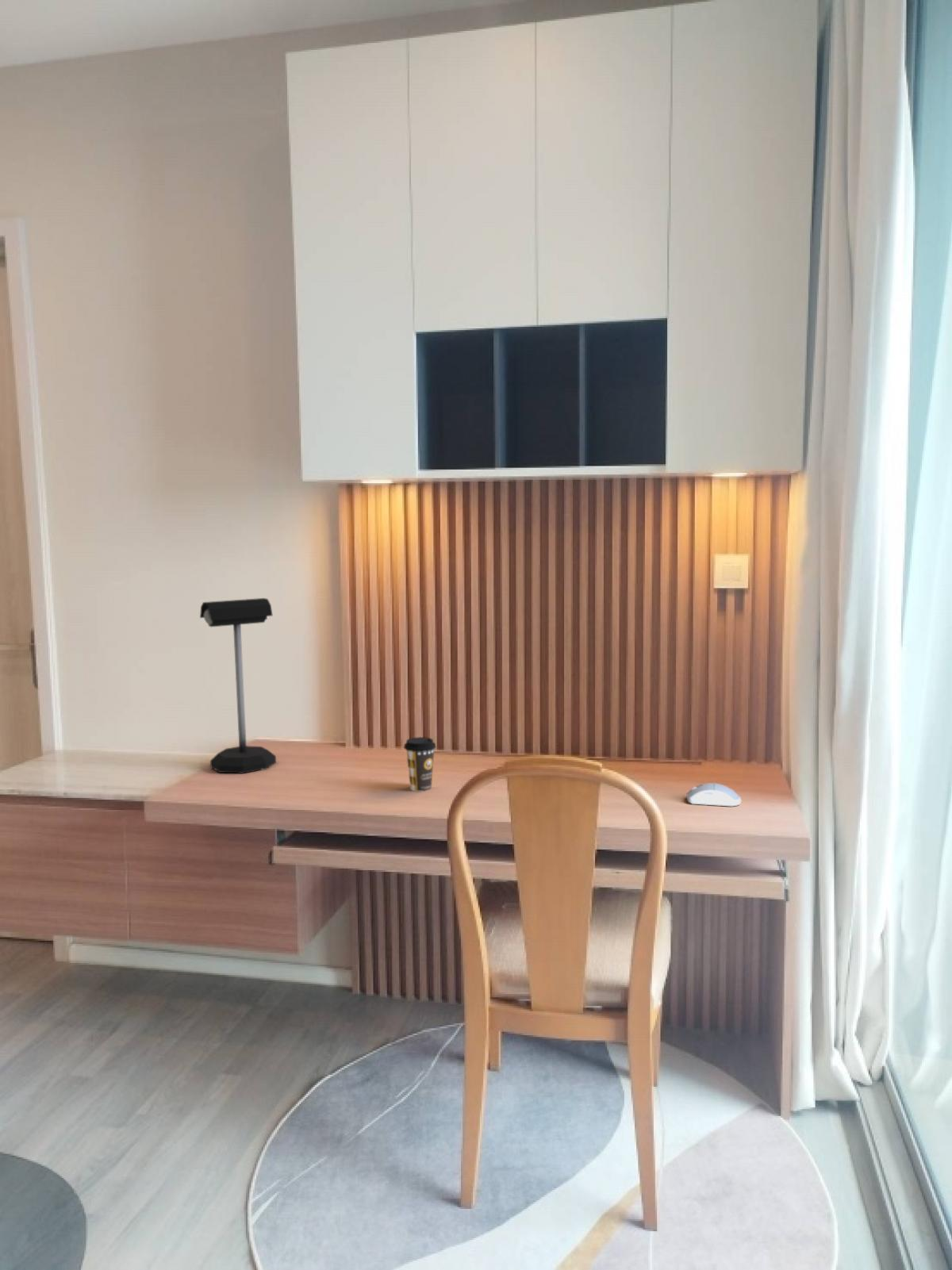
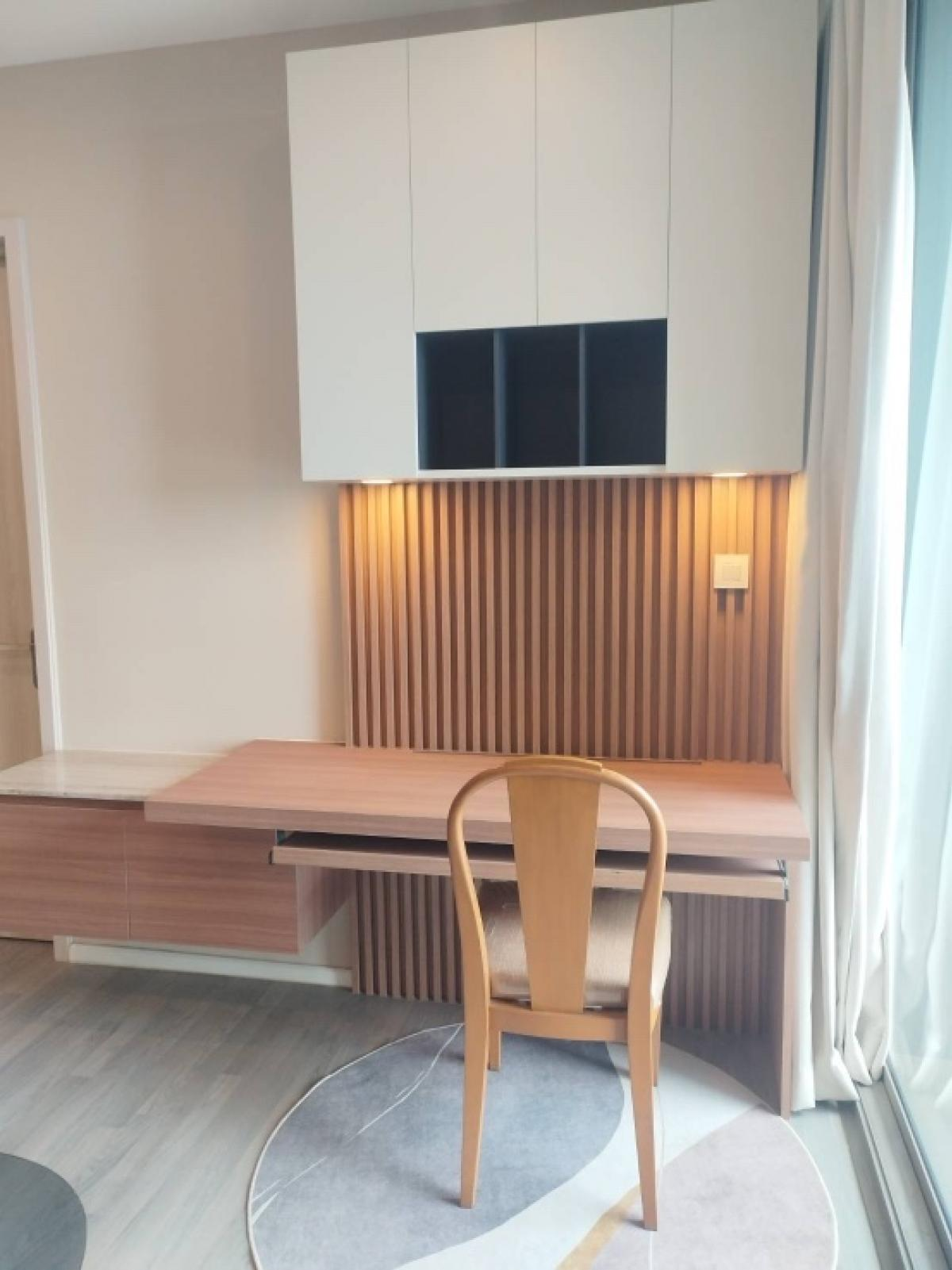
- computer mouse (713, 792)
- coffee cup (420, 764)
- mailbox (239, 683)
